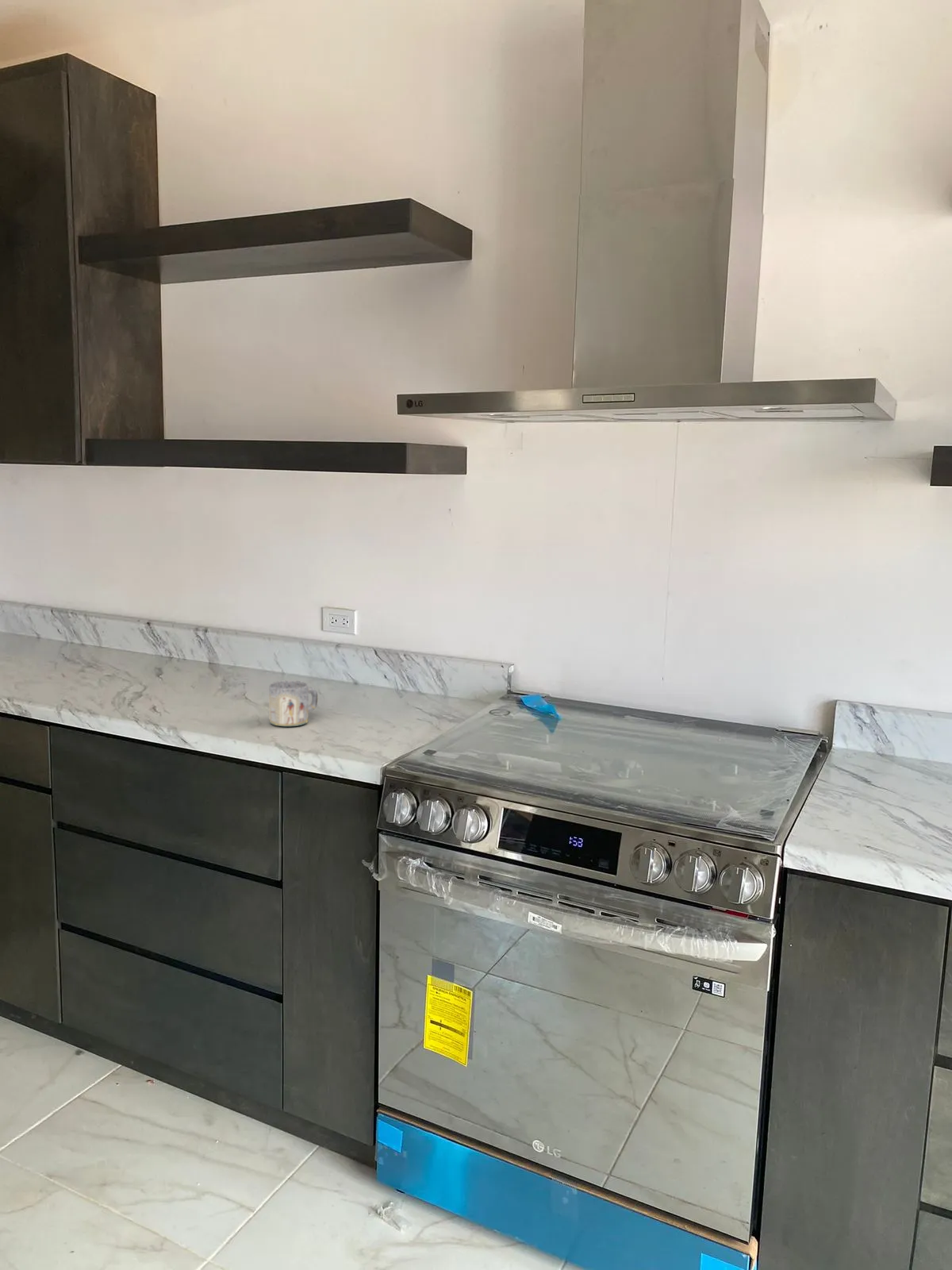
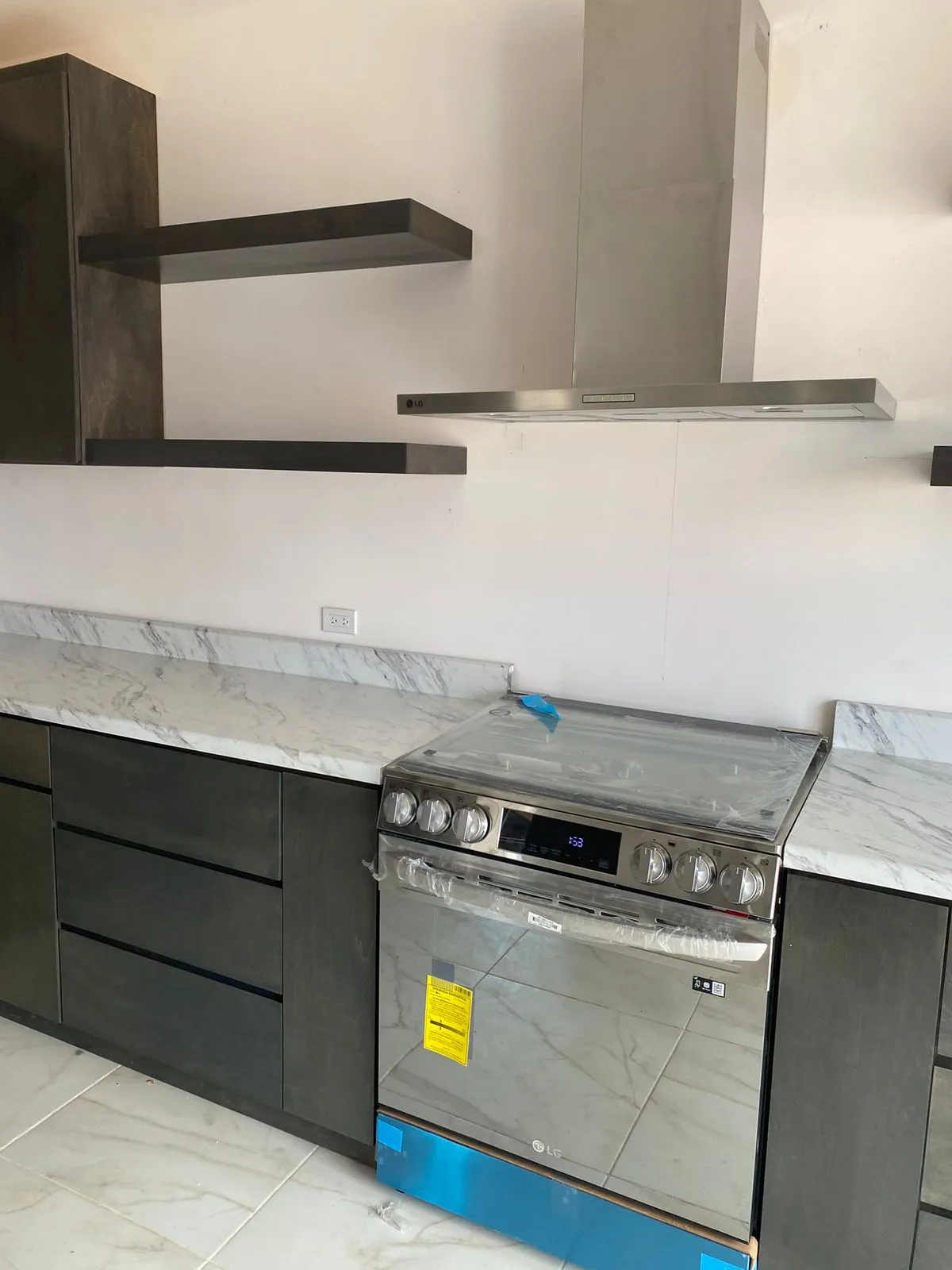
- mug (294, 702)
